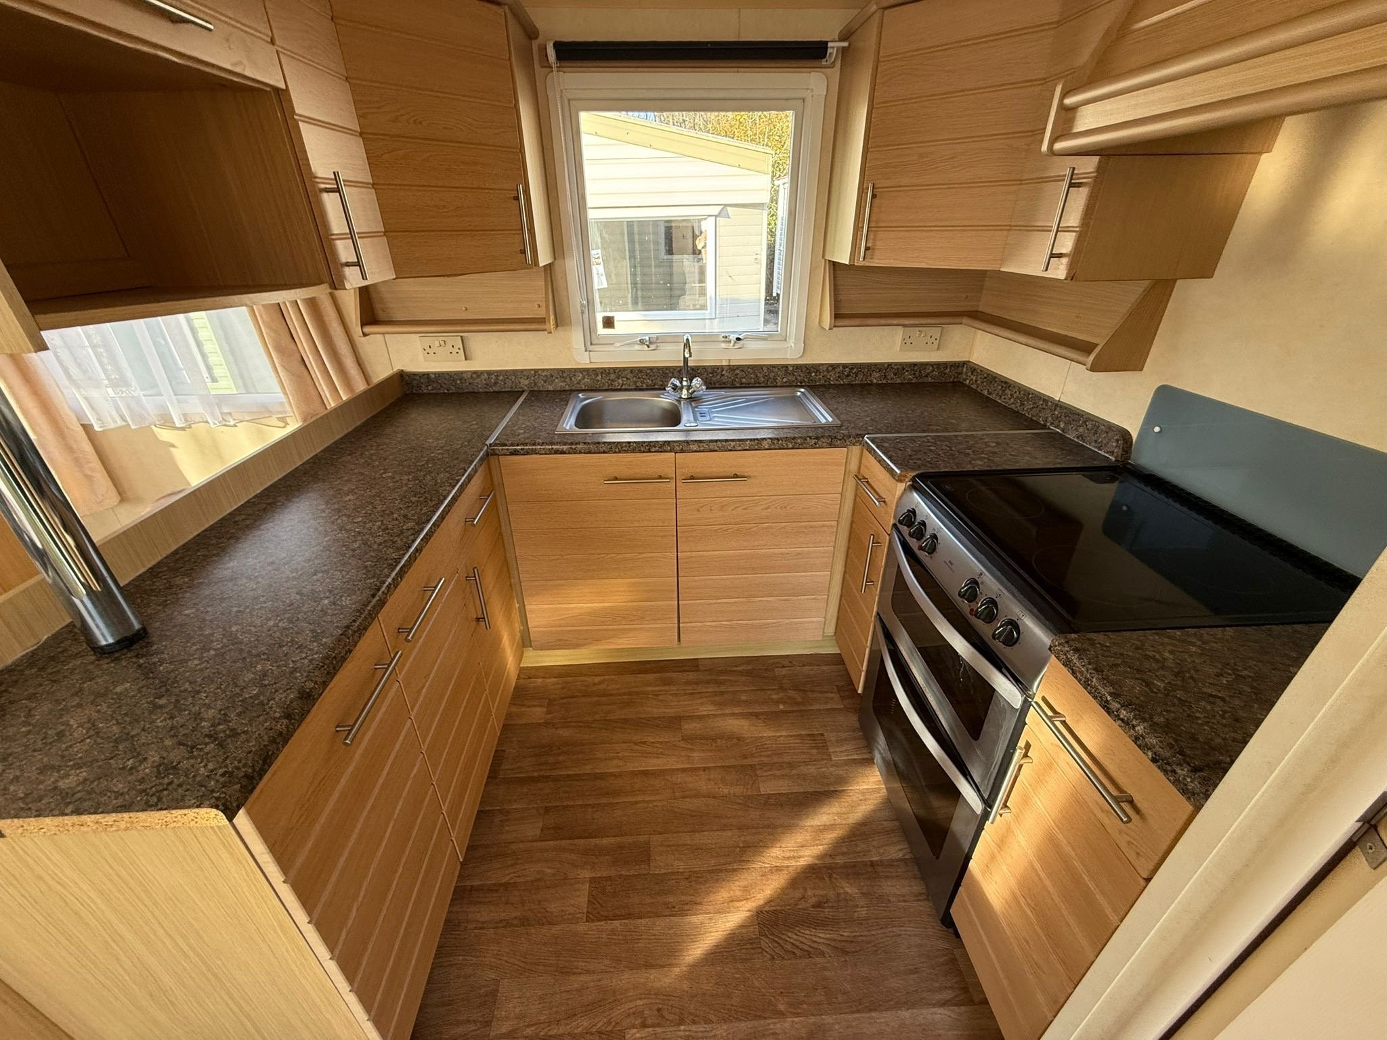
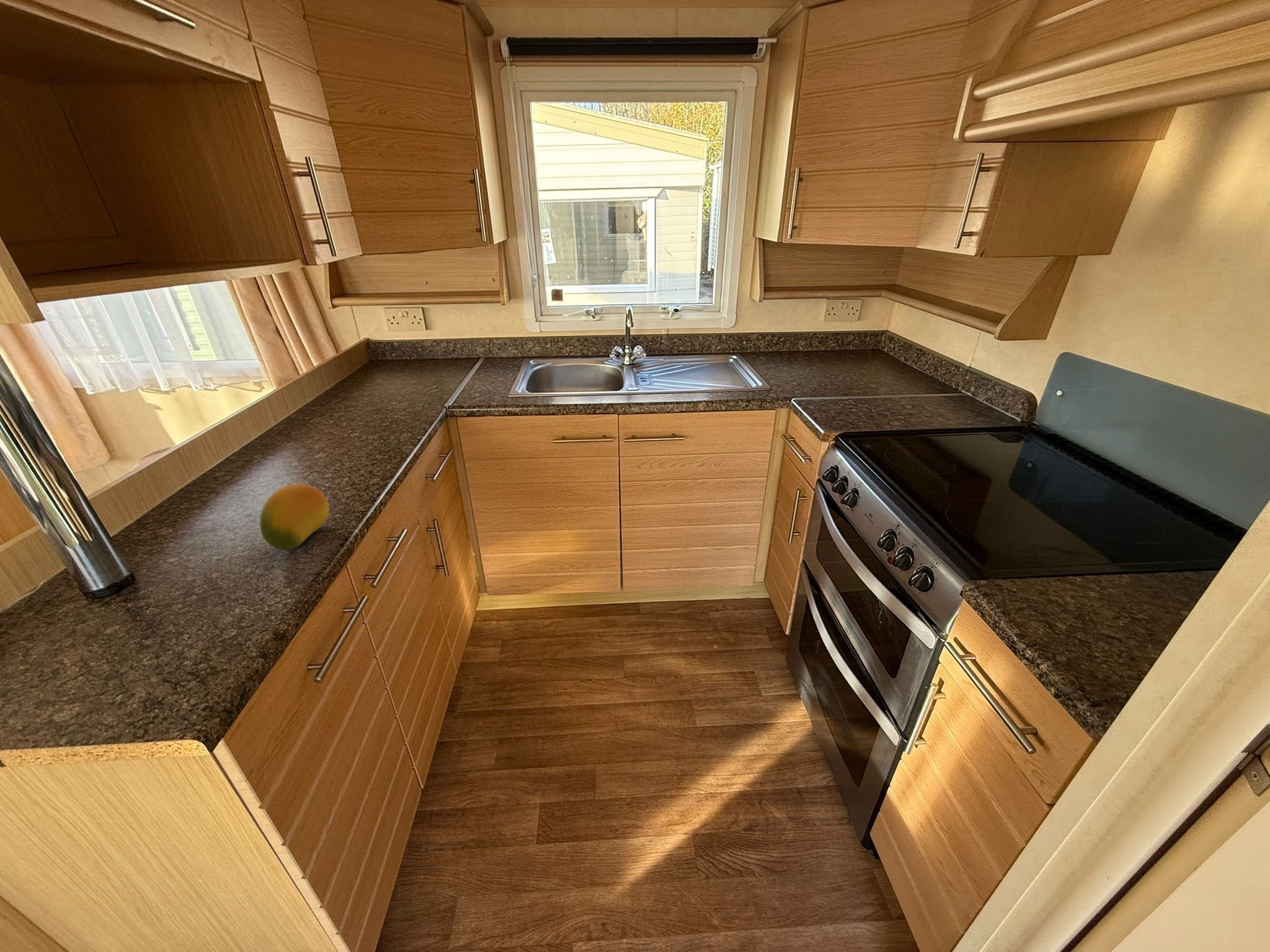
+ fruit (291, 515)
